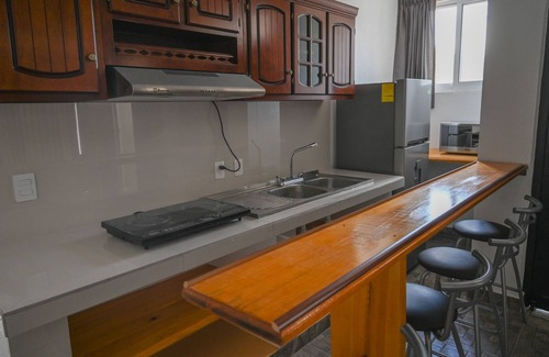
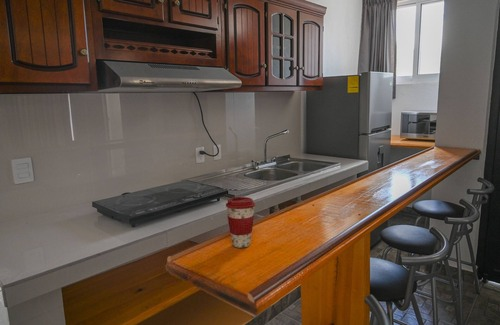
+ coffee cup (240, 222)
